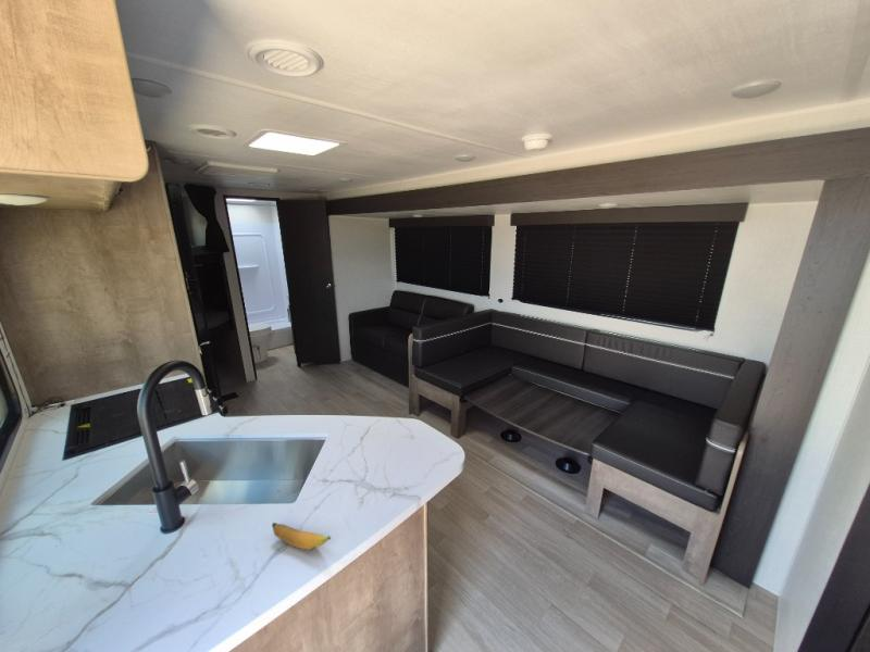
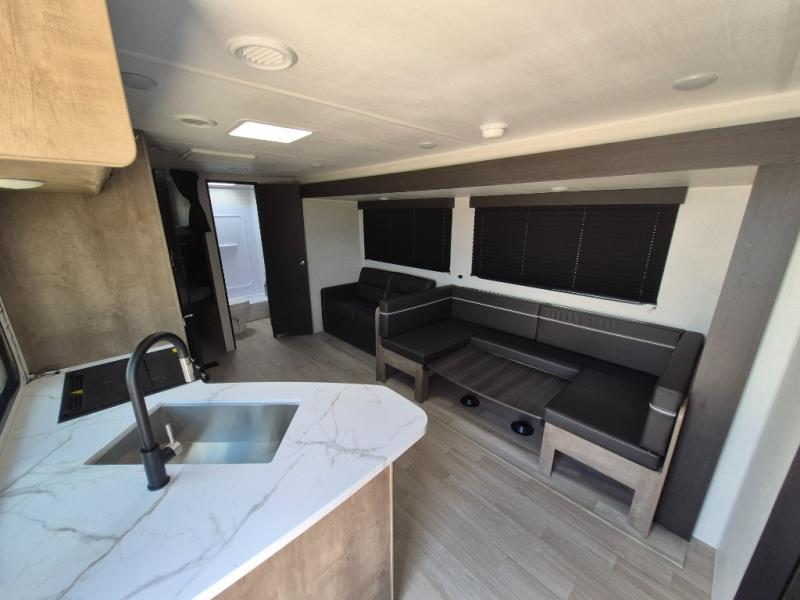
- banana (300, 535)
